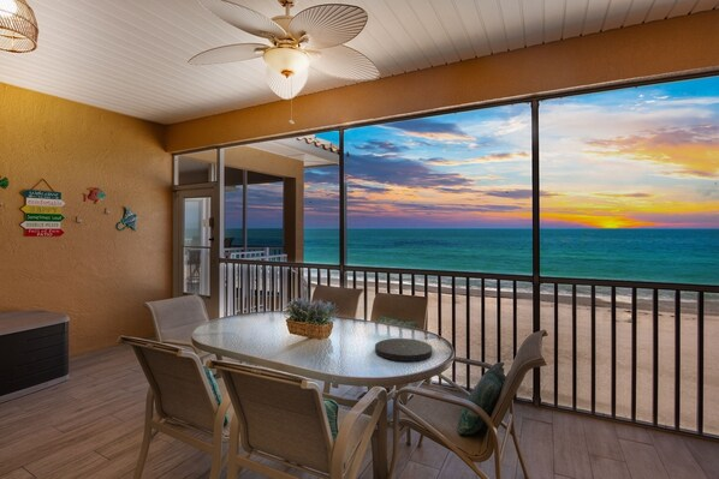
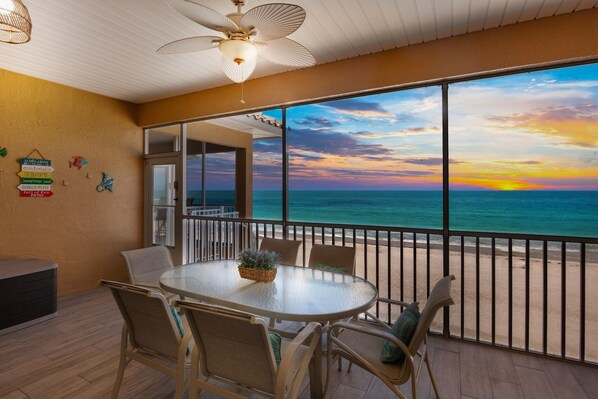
- plate (403, 348)
